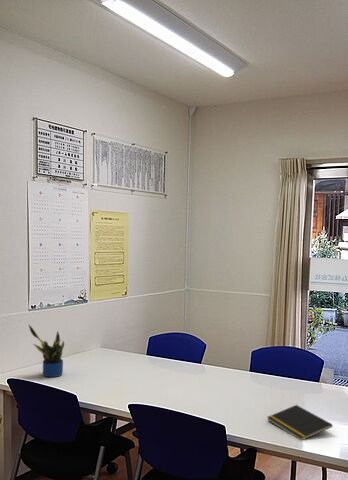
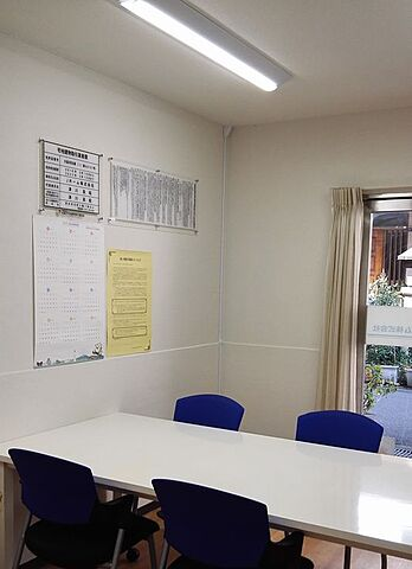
- potted plant (47, 350)
- notepad (298, 421)
